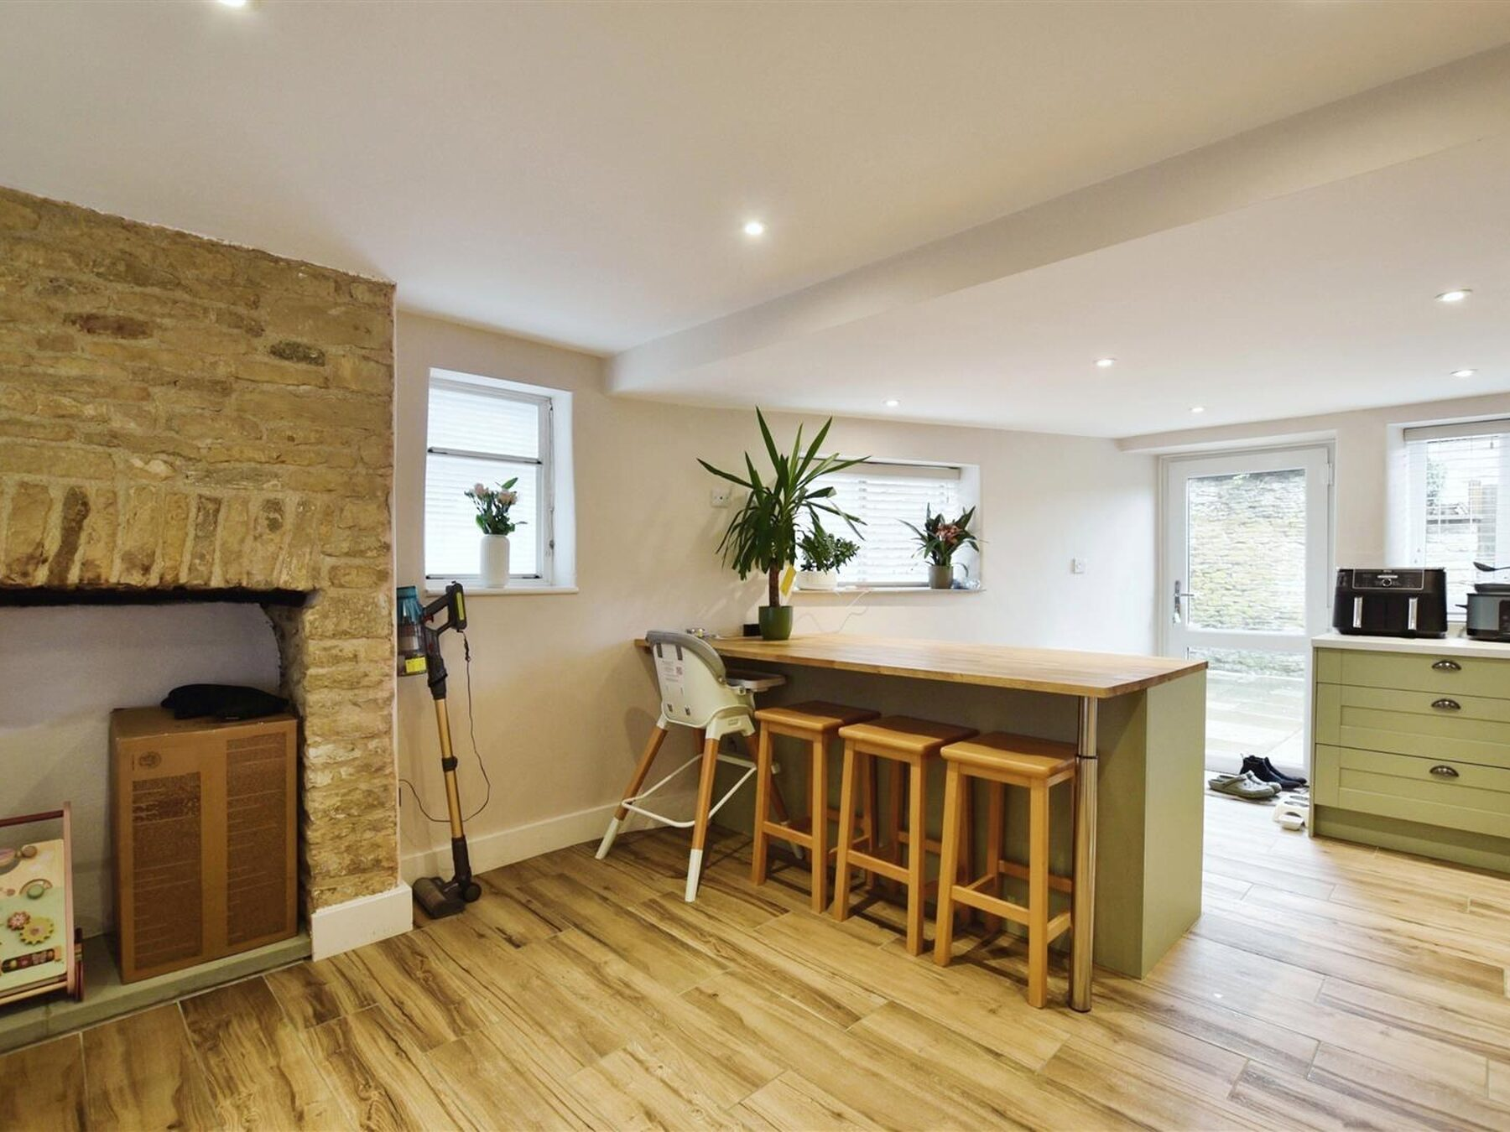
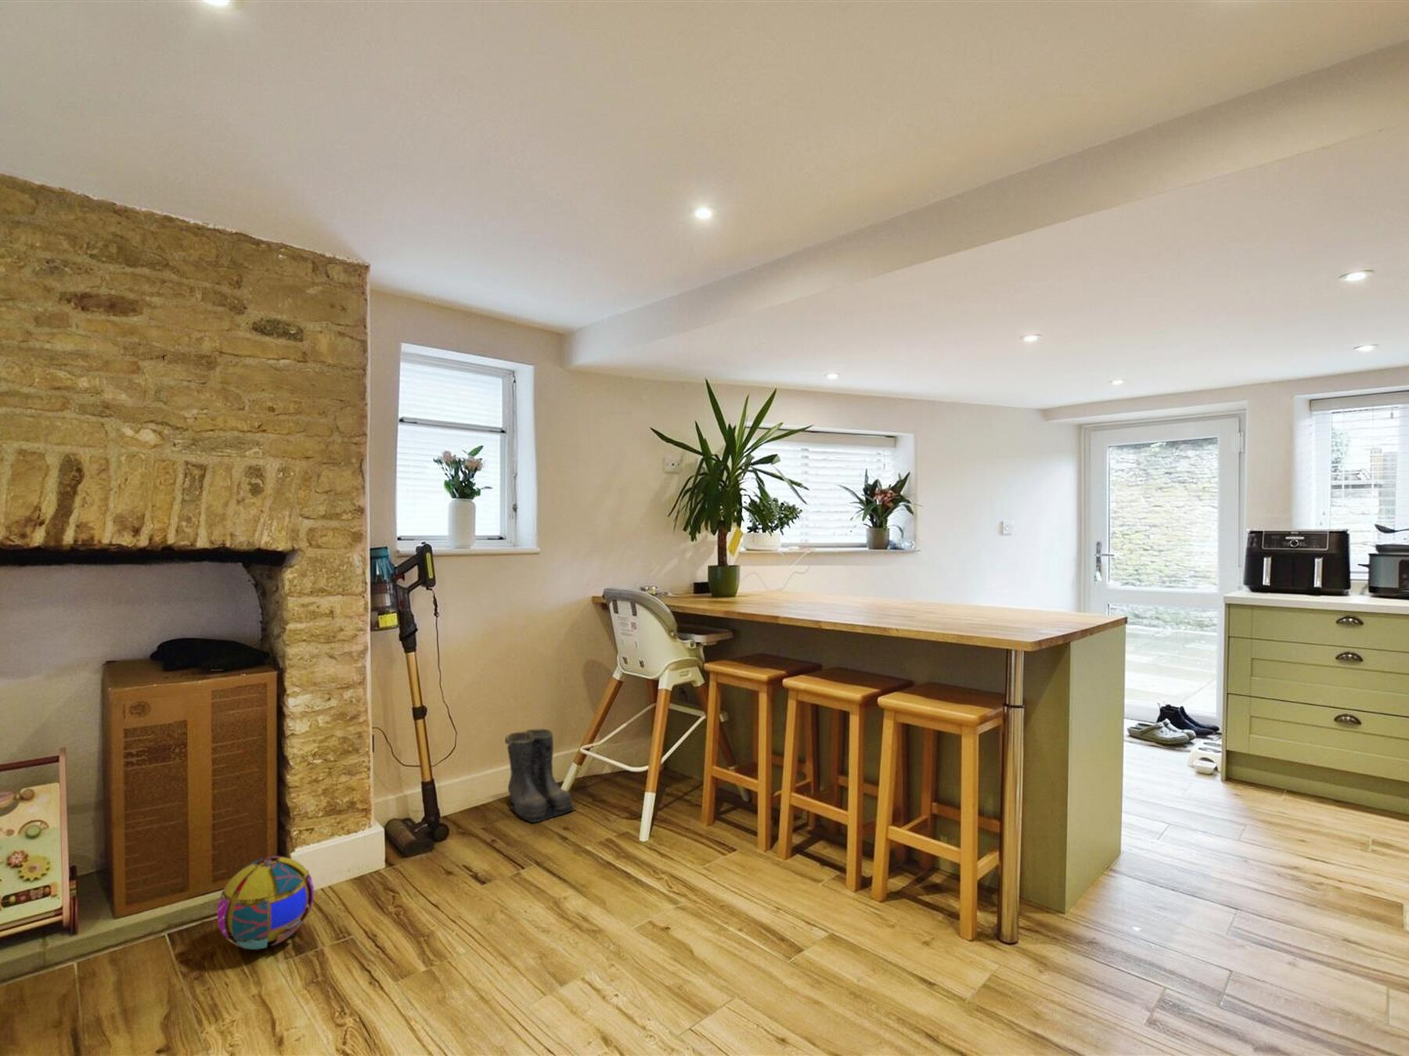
+ boots (537, 771)
+ ball (265, 901)
